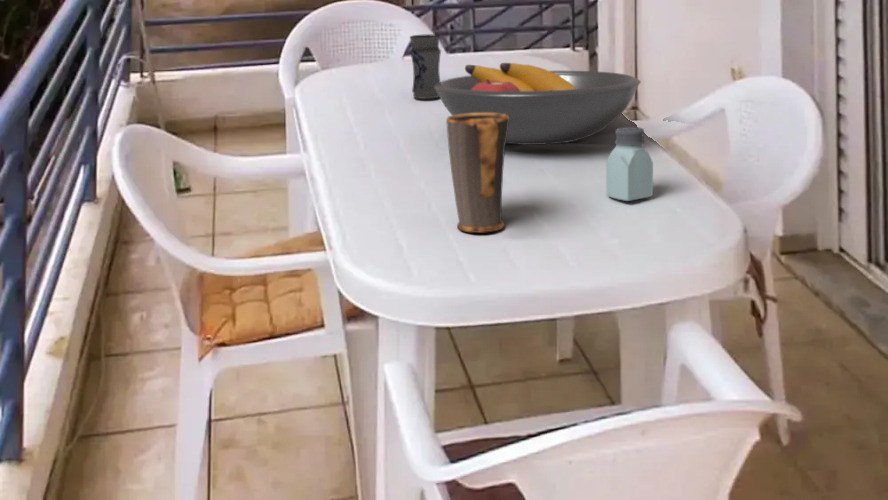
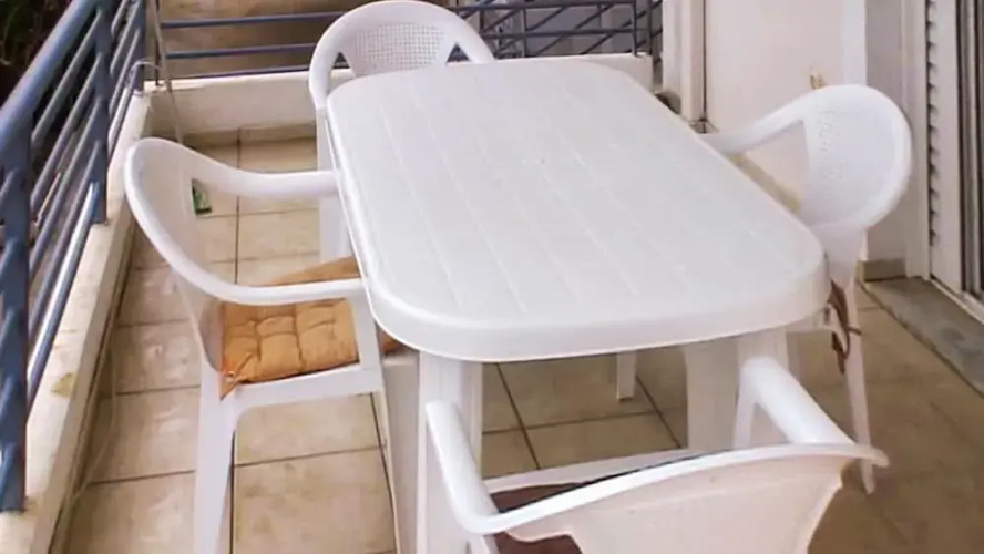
- jar (426, 66)
- mug (480, 172)
- fruit bowl (536, 102)
- saltshaker (629, 163)
